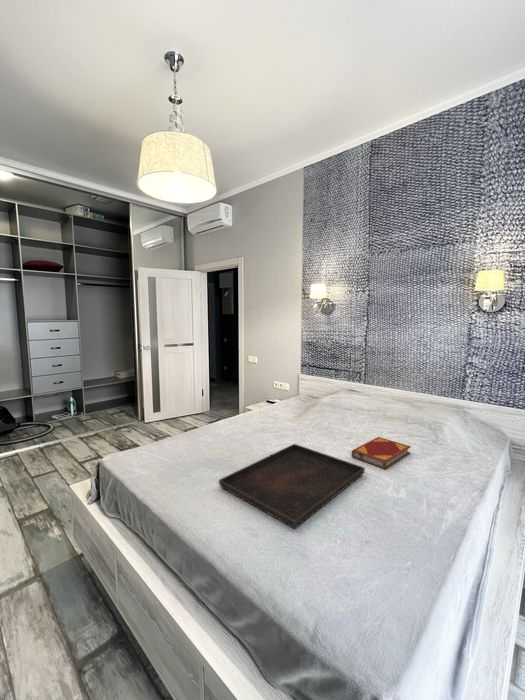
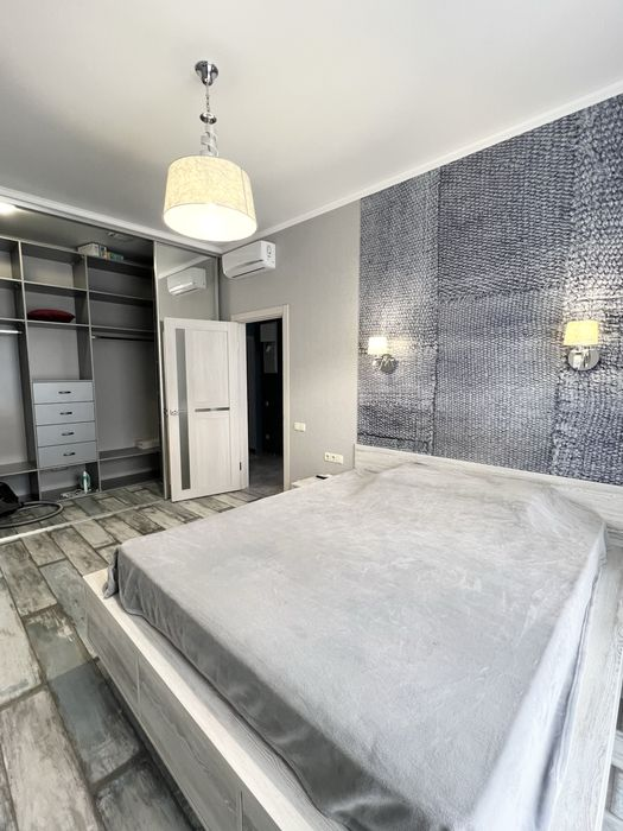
- serving tray (294, 477)
- hardback book (381, 451)
